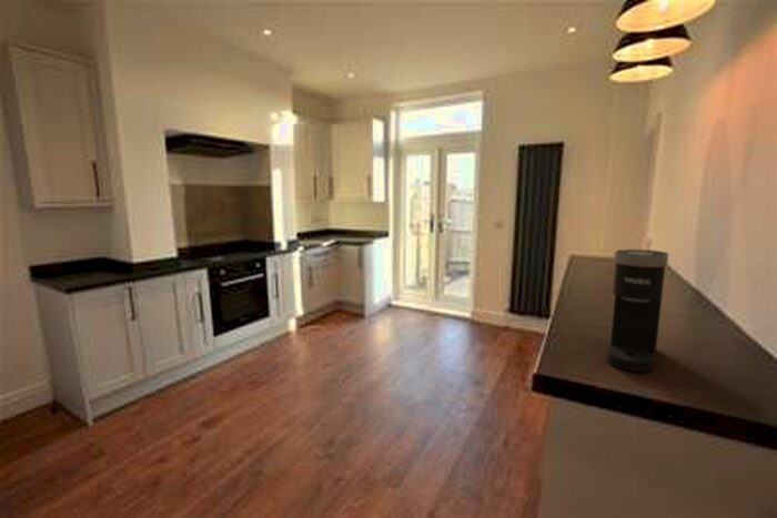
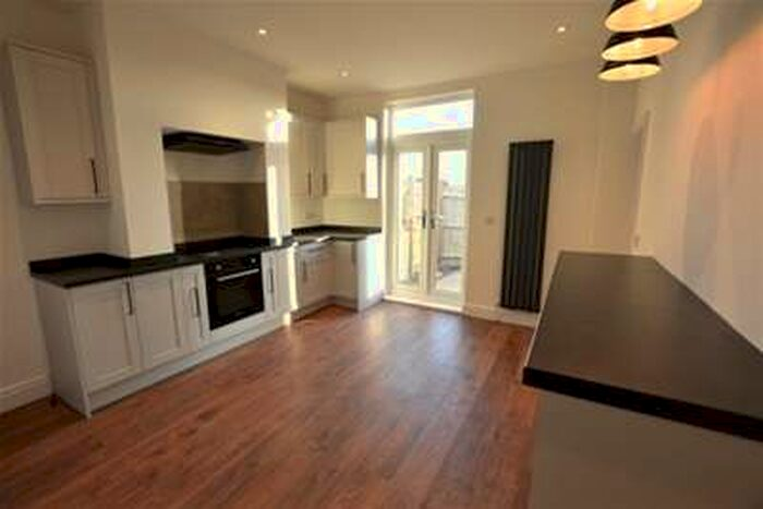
- coffee maker (637, 303)
